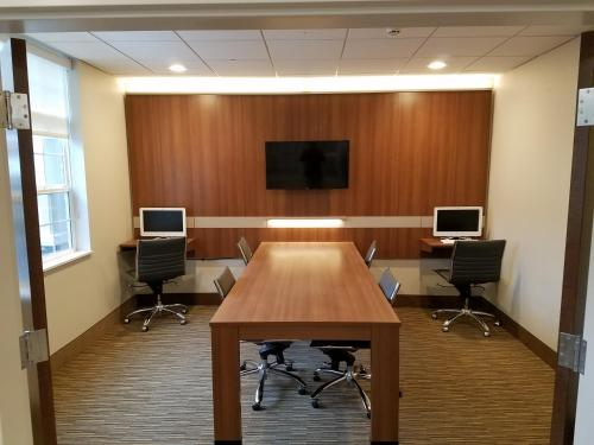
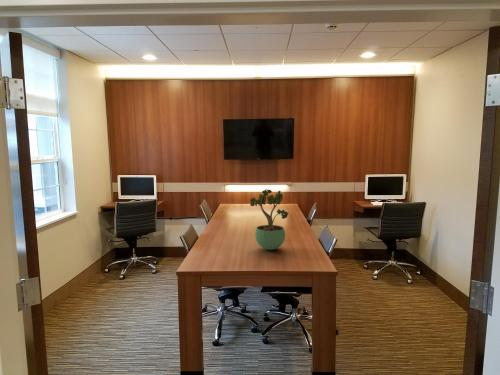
+ potted plant (268, 219)
